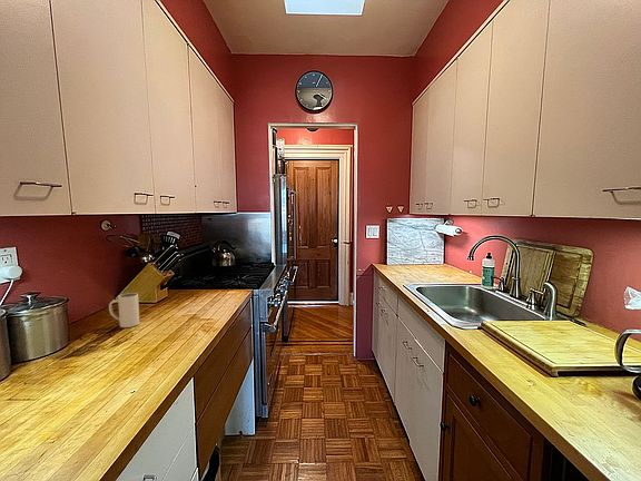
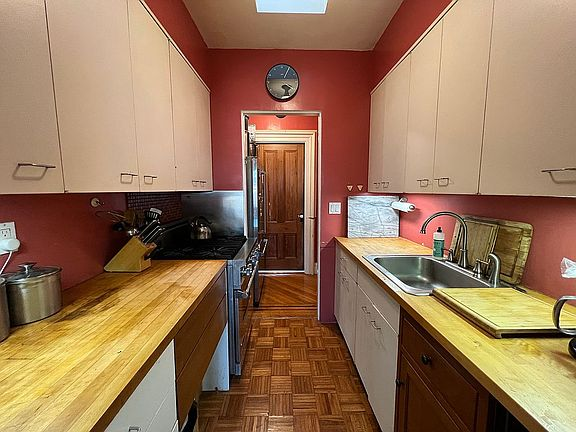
- mug (124, 310)
